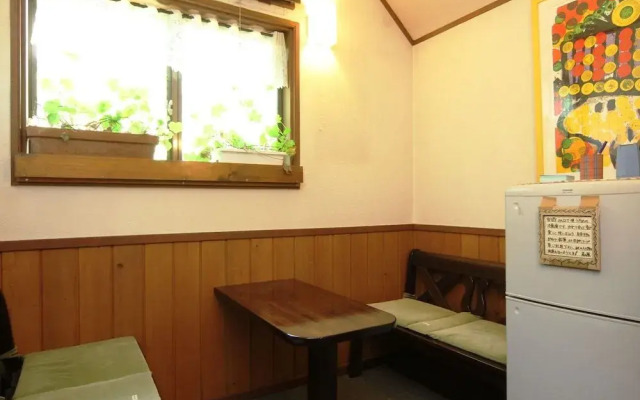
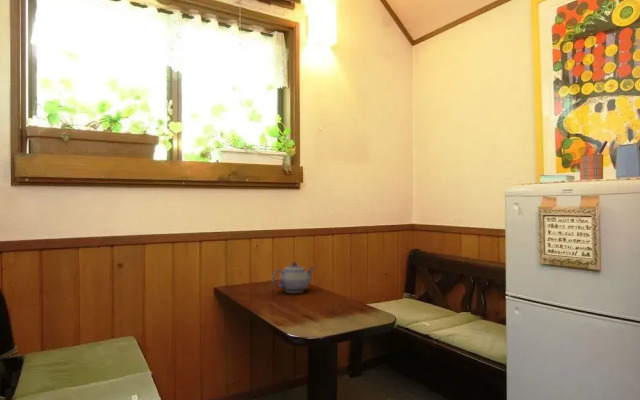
+ teapot (294, 276)
